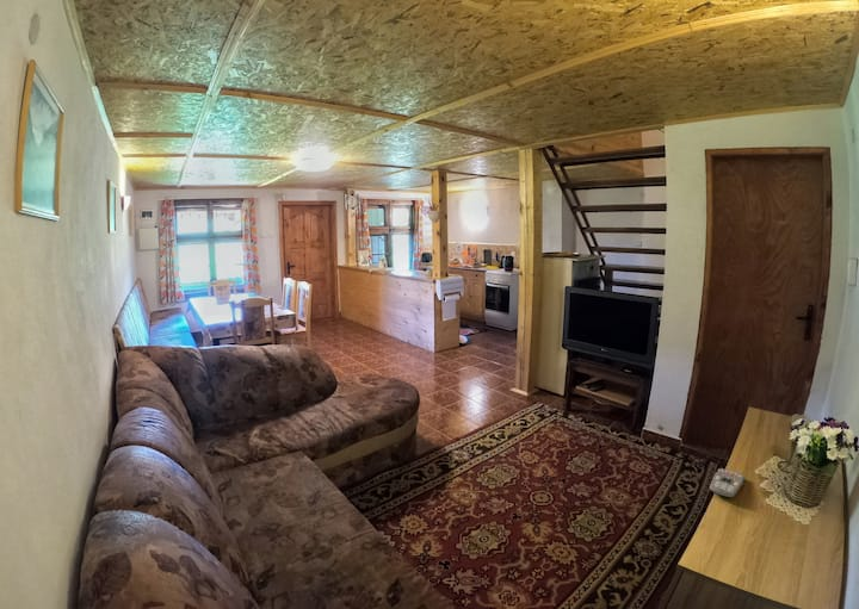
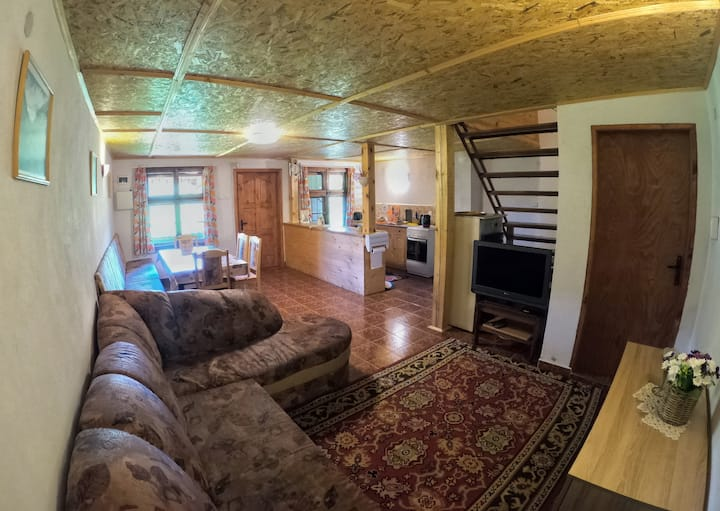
- remote control (725, 483)
